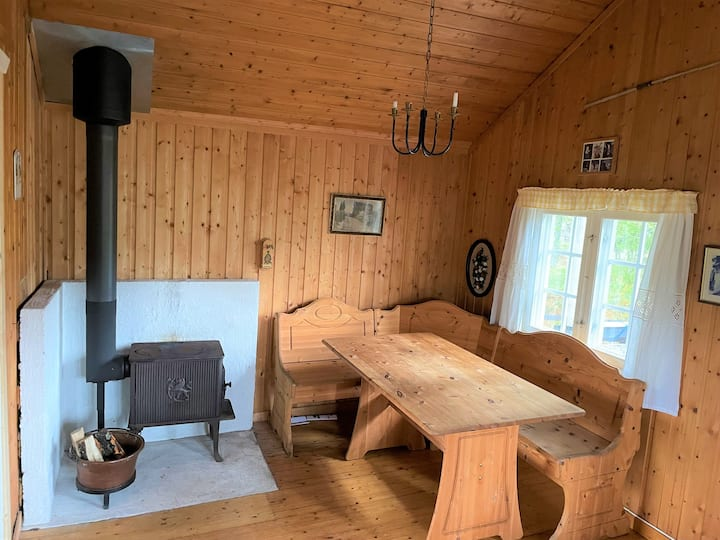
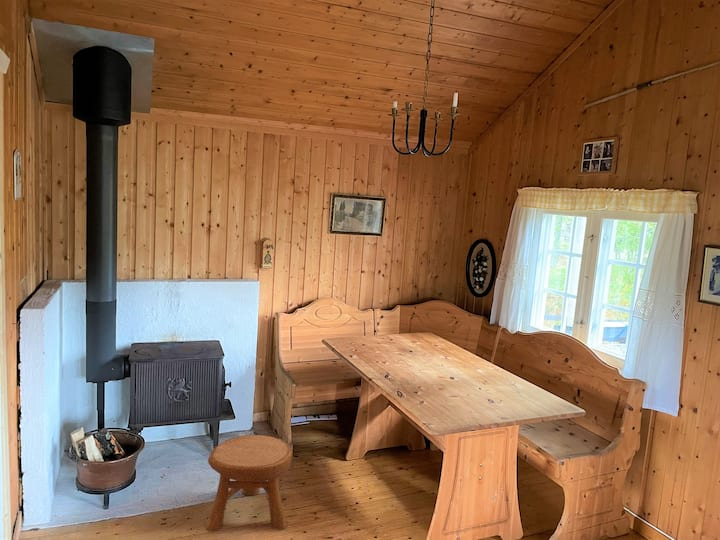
+ stool (250, 478)
